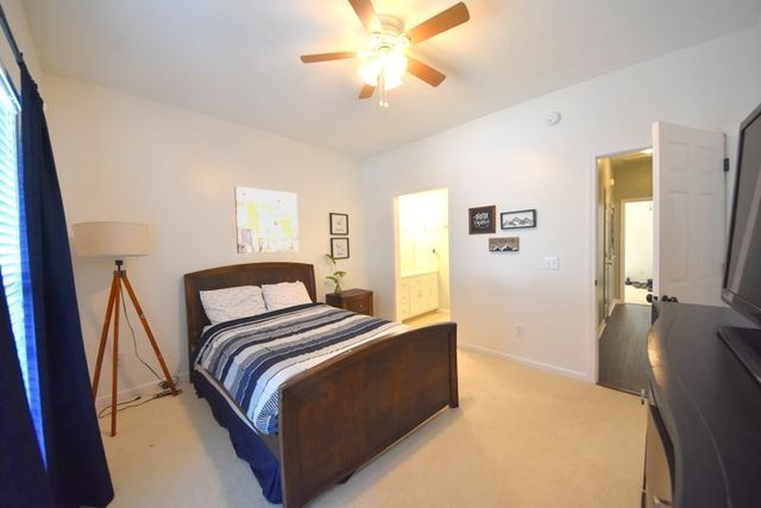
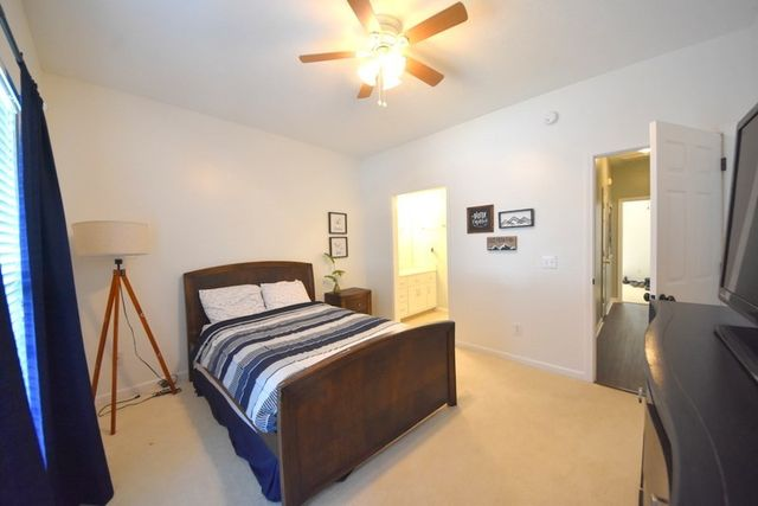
- wall art (269, 221)
